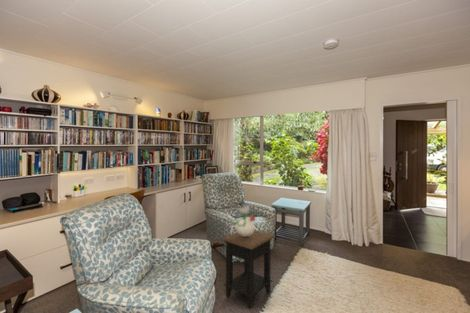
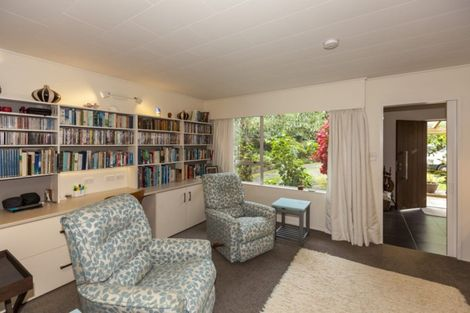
- potted flower (245, 220)
- side table (248, 265)
